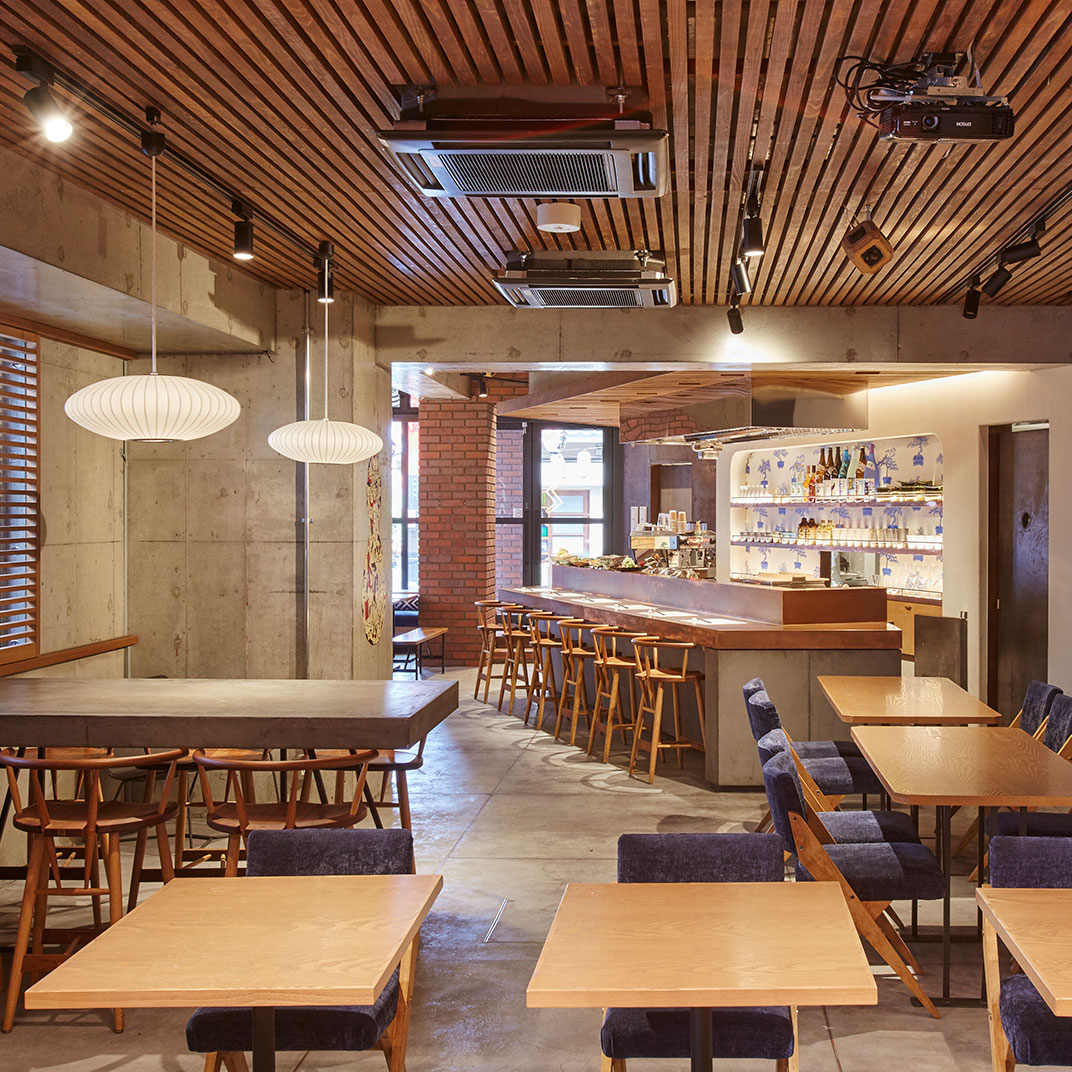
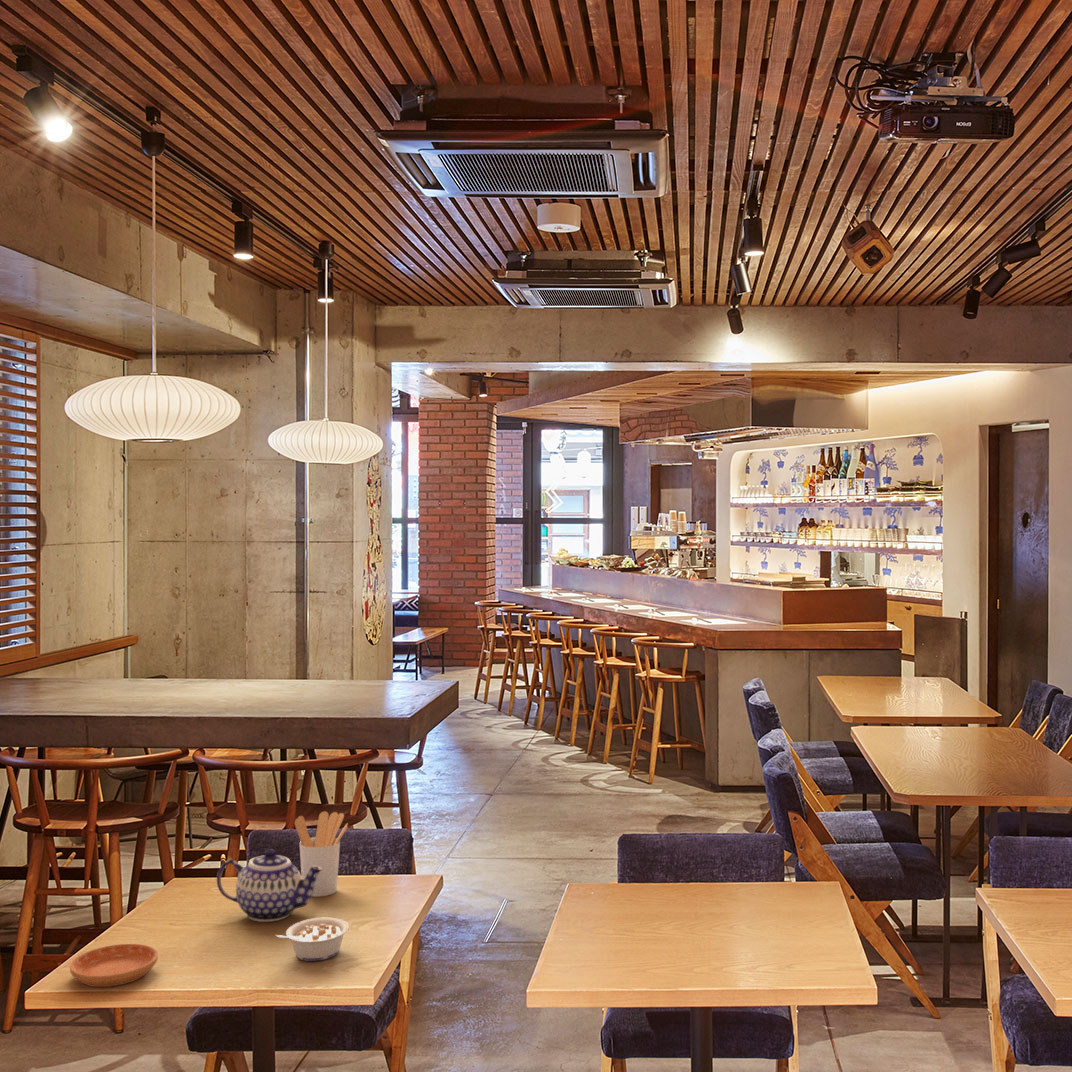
+ teapot (269, 881)
+ utensil holder (323, 851)
+ saucer (114, 966)
+ legume (316, 939)
